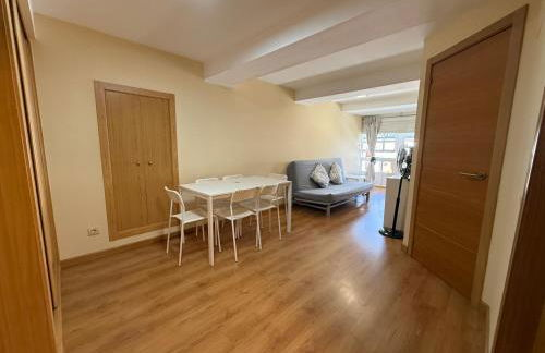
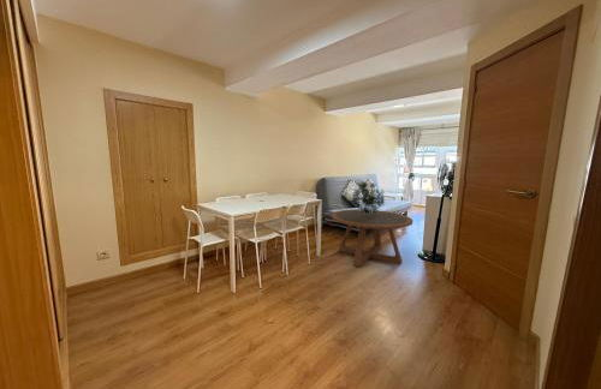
+ coffee table (364, 237)
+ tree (367, 197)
